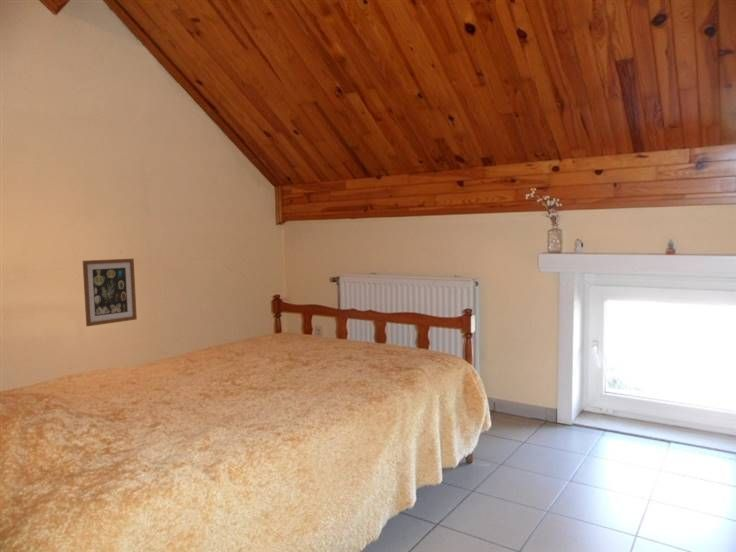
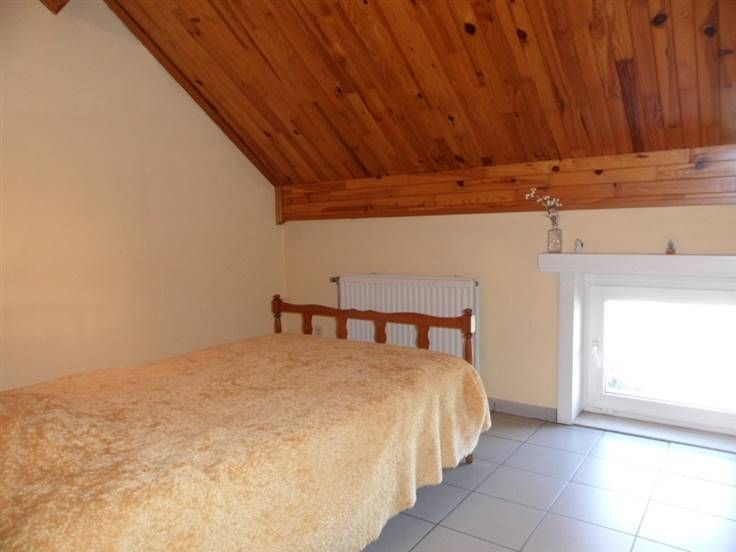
- wall art (110, 291)
